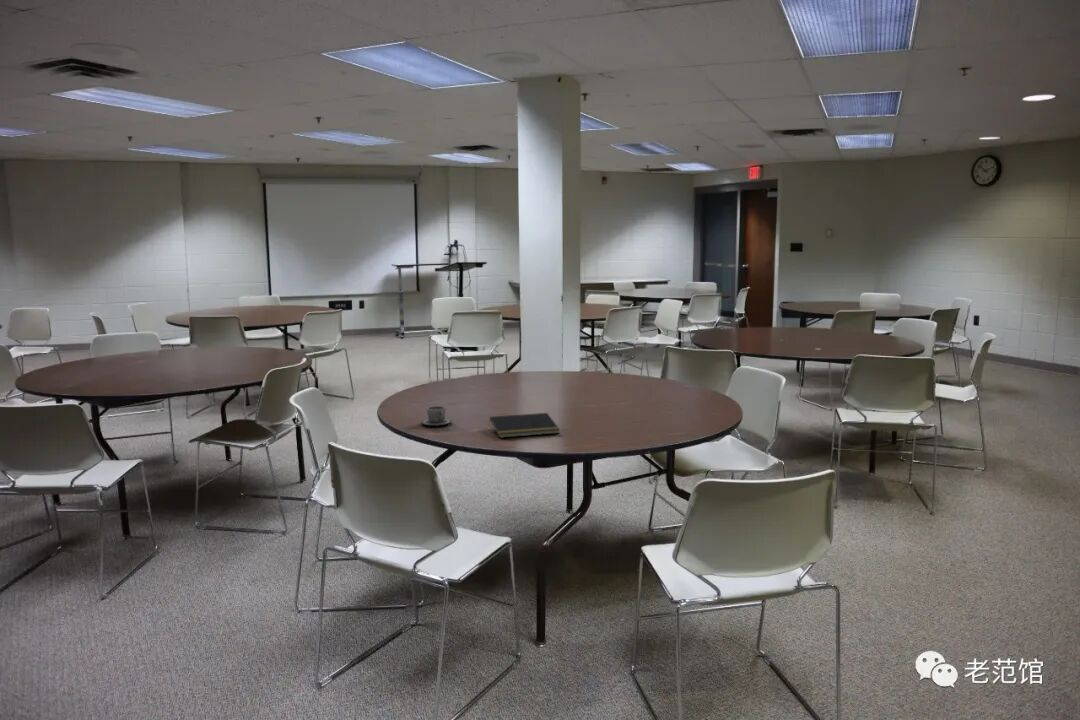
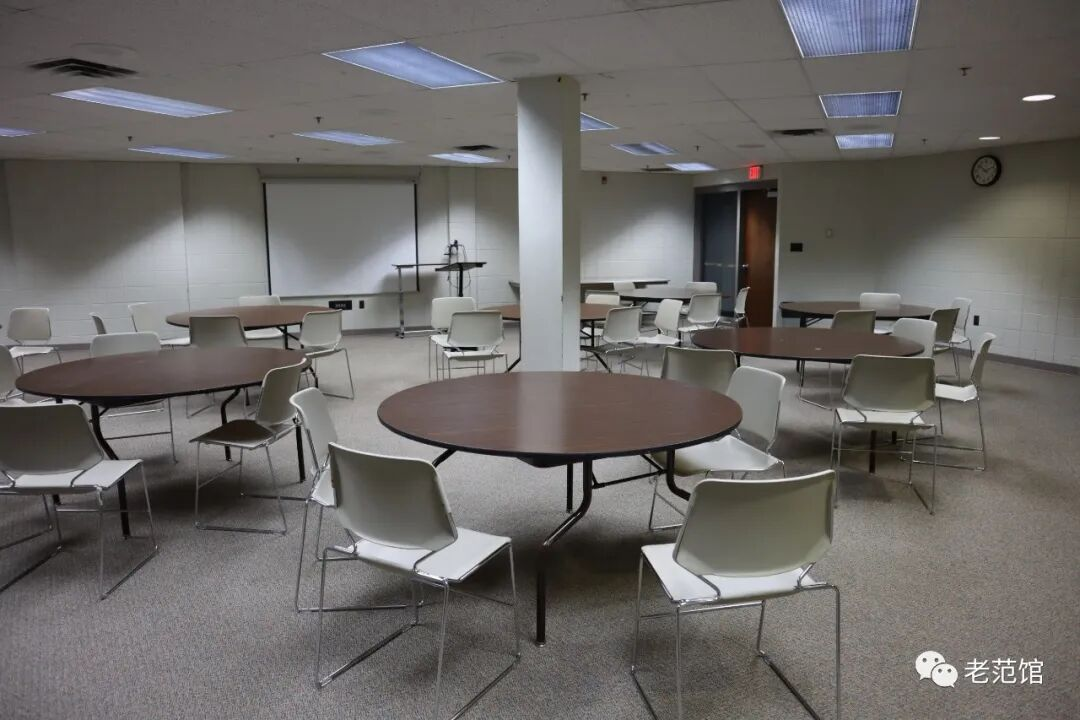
- notepad (524, 424)
- cup (436, 415)
